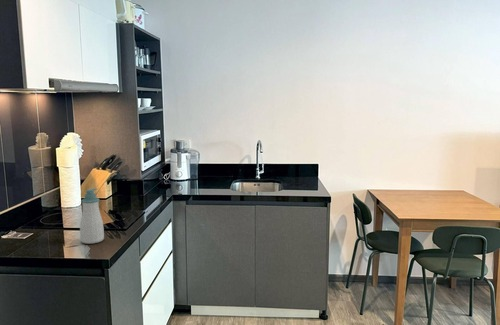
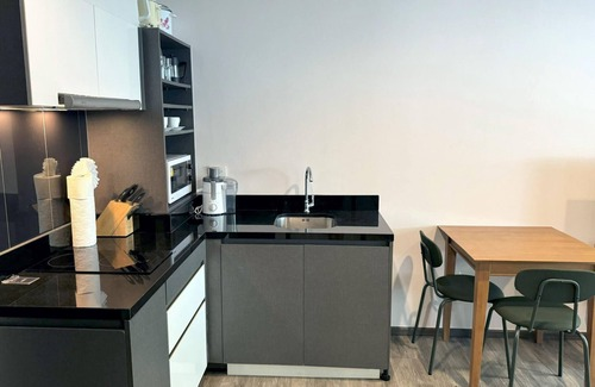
- soap bottle (91, 215)
